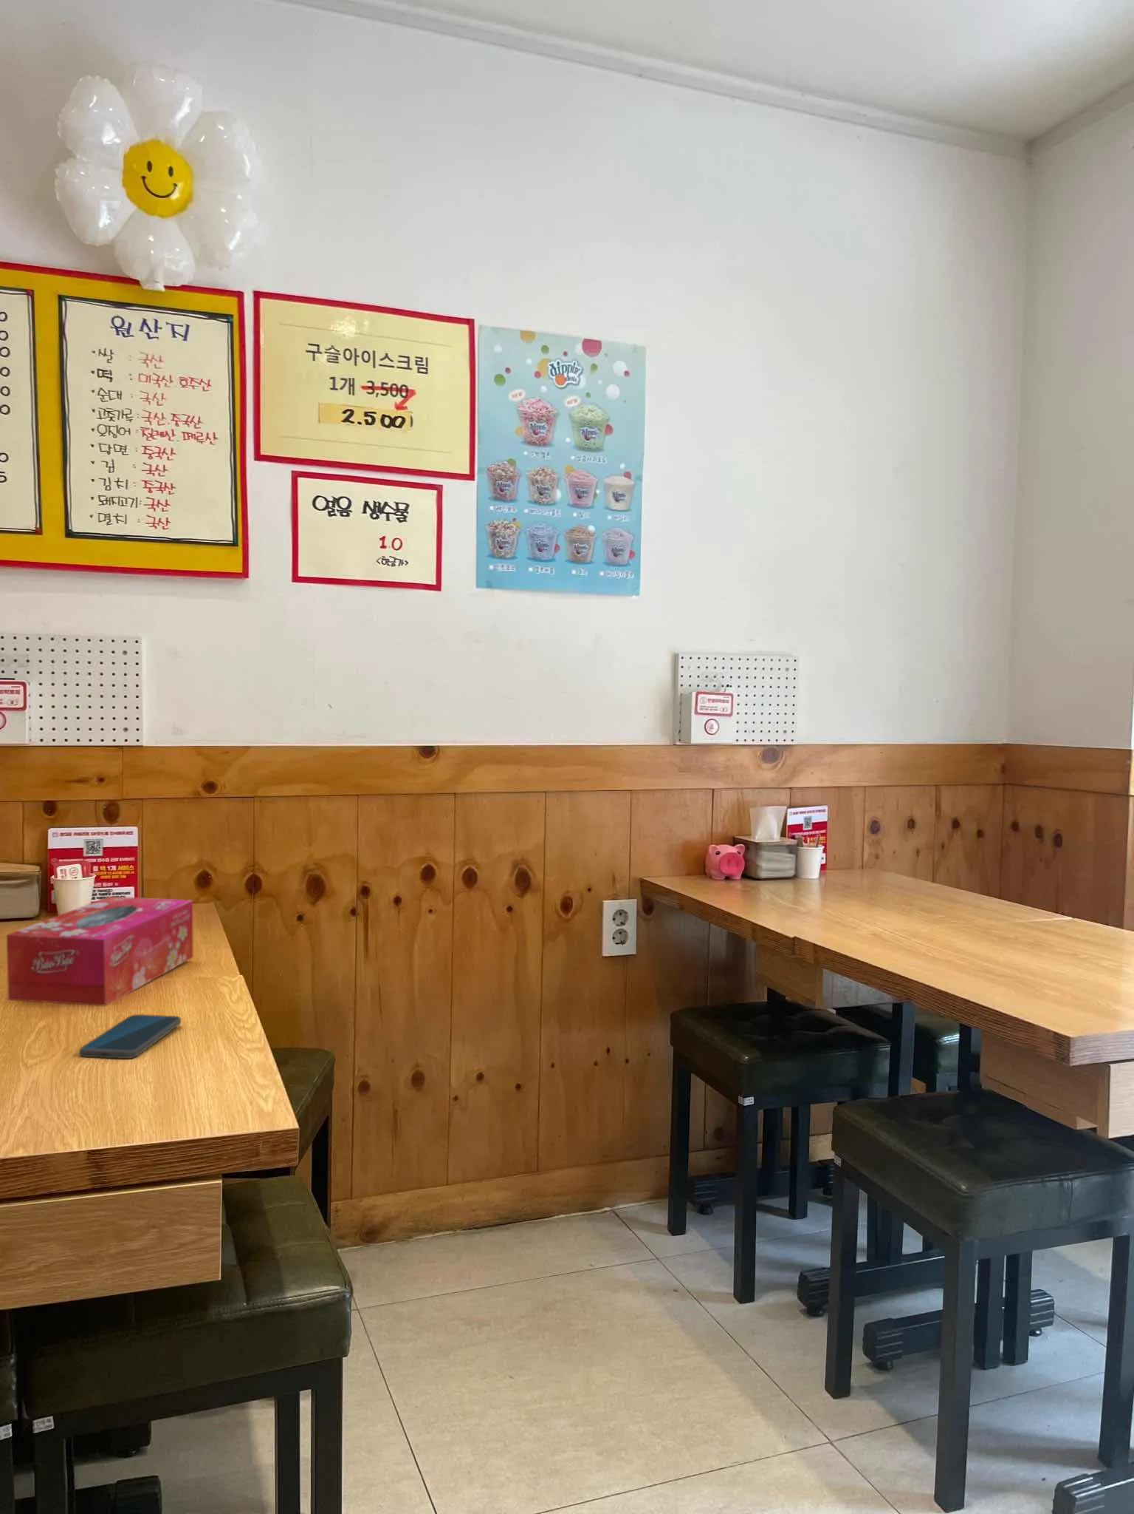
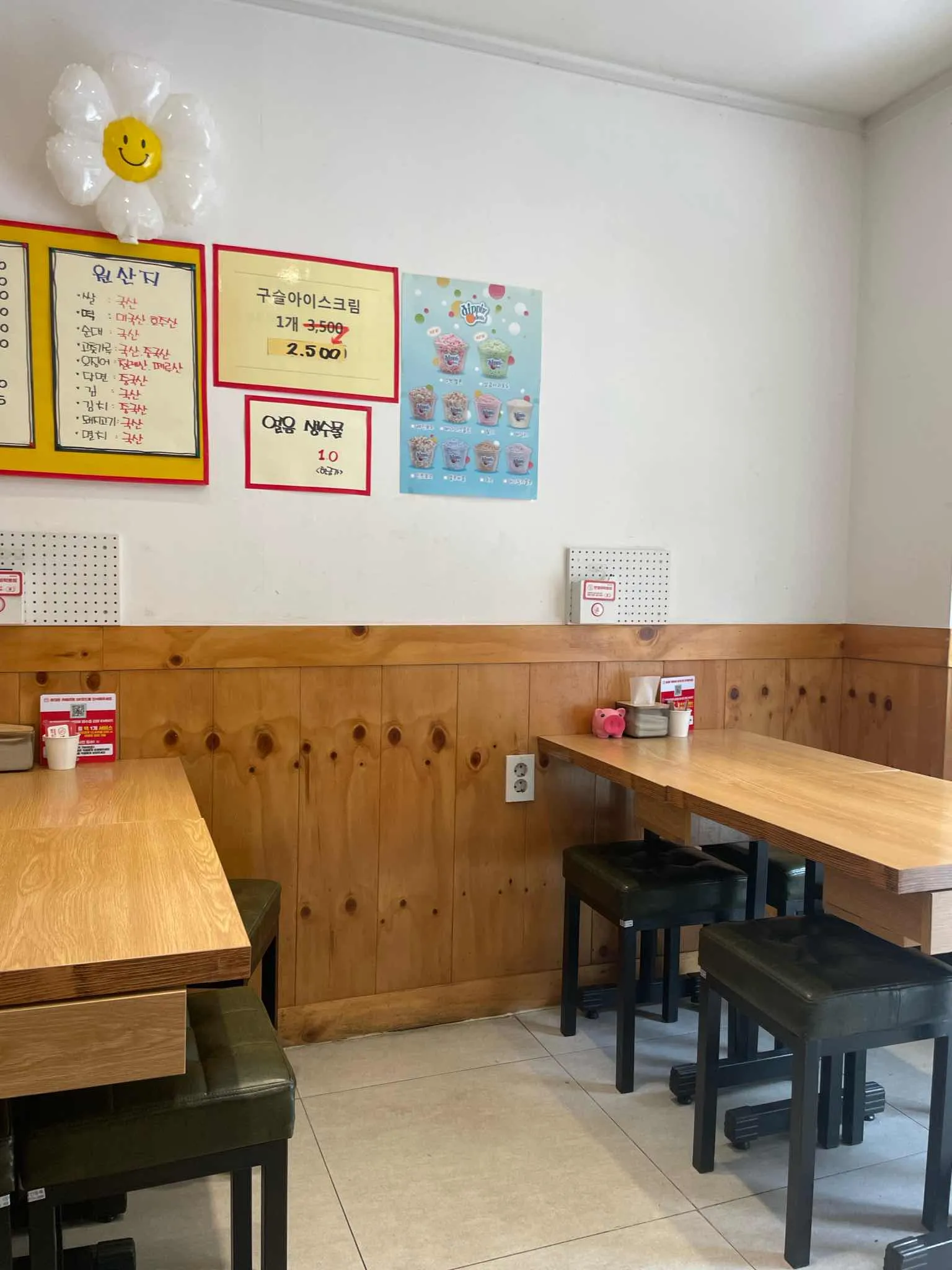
- tissue box (106, 947)
- smartphone (132, 1035)
